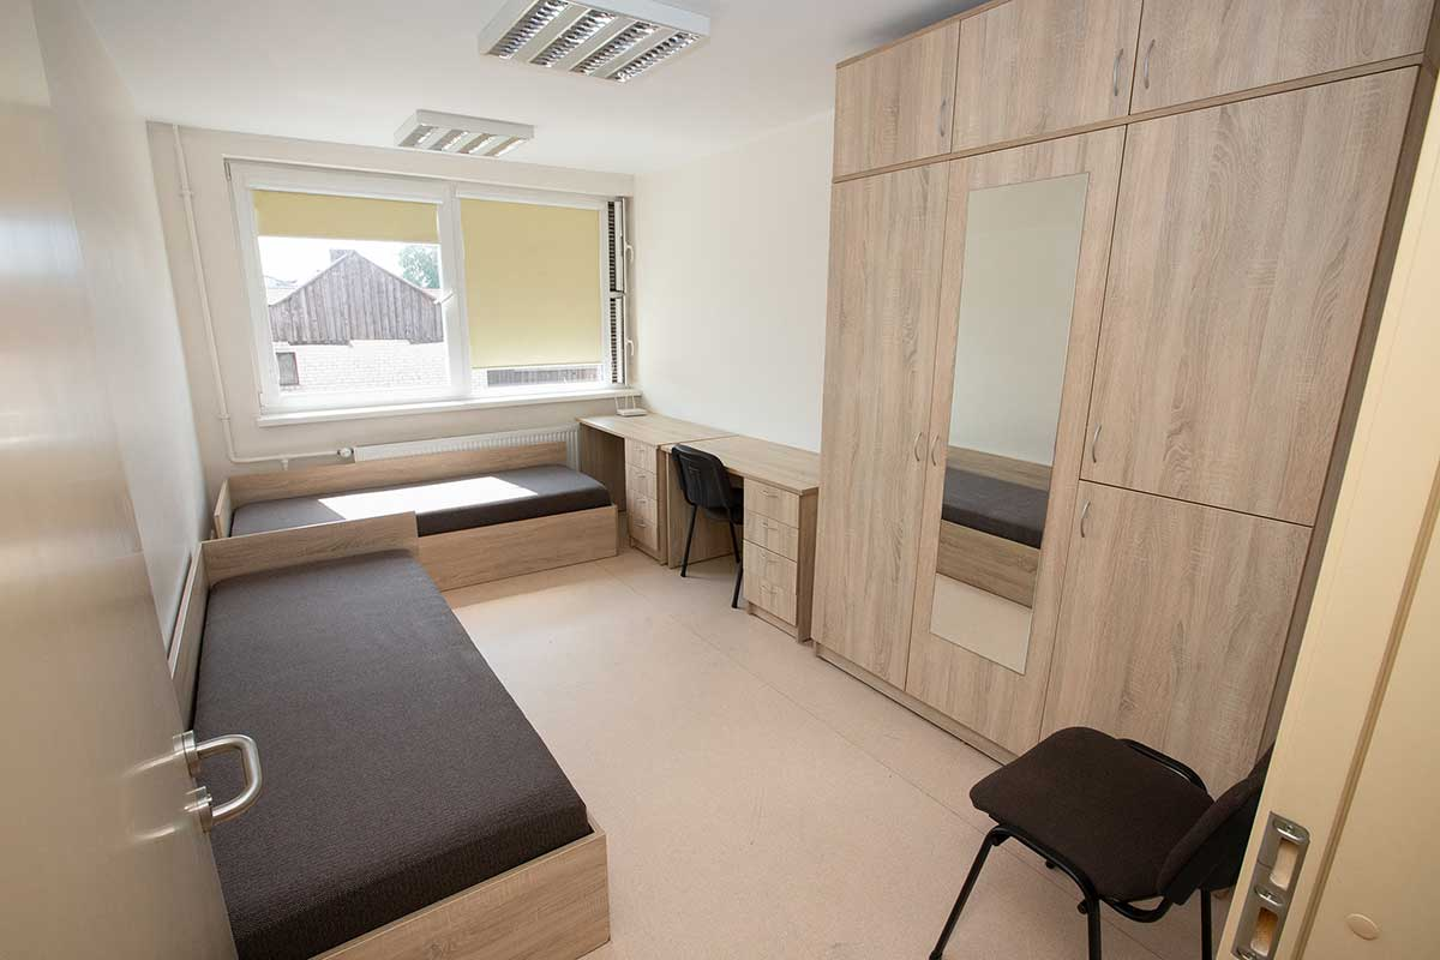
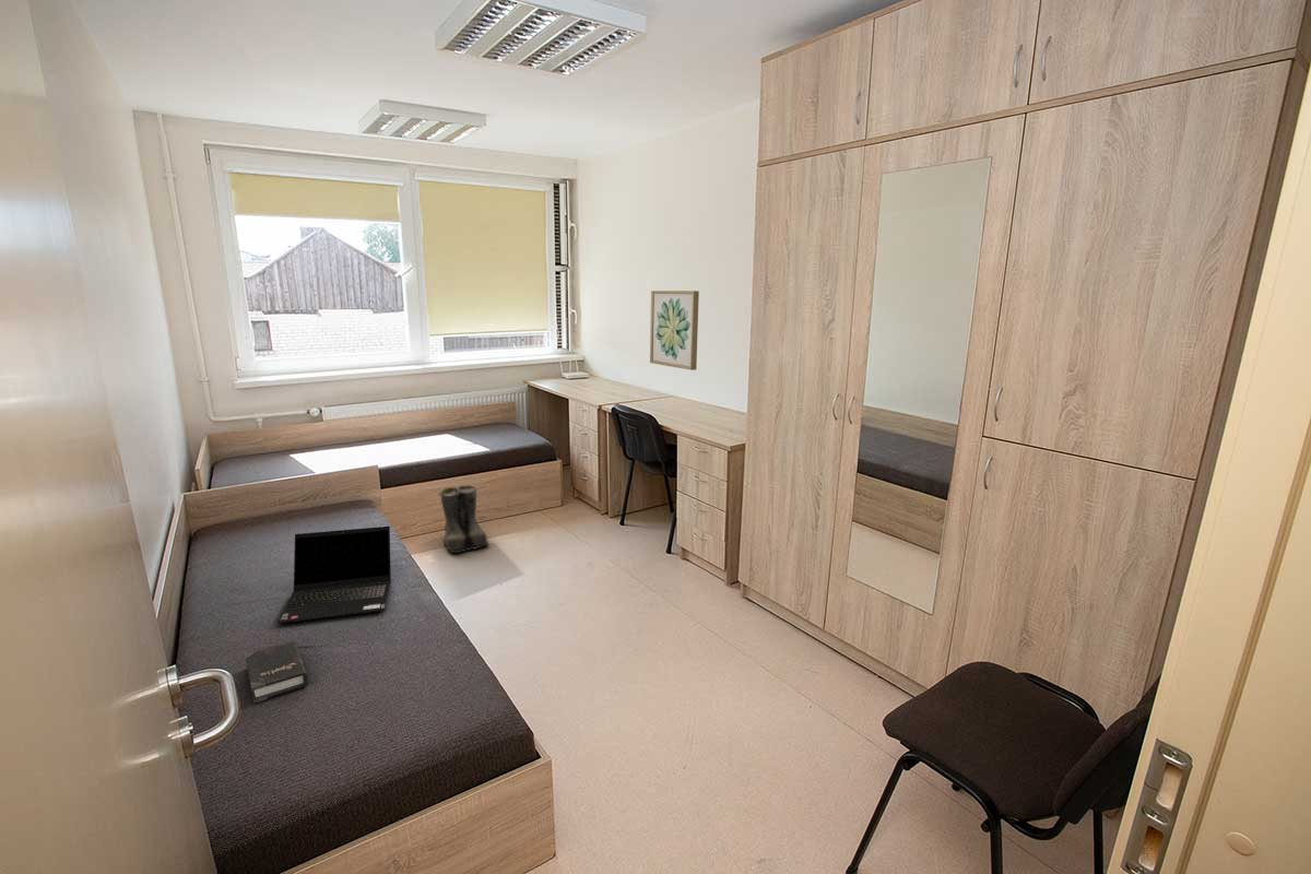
+ laptop computer (338, 571)
+ hardback book (275, 670)
+ wall art (673, 329)
+ boots (462, 517)
